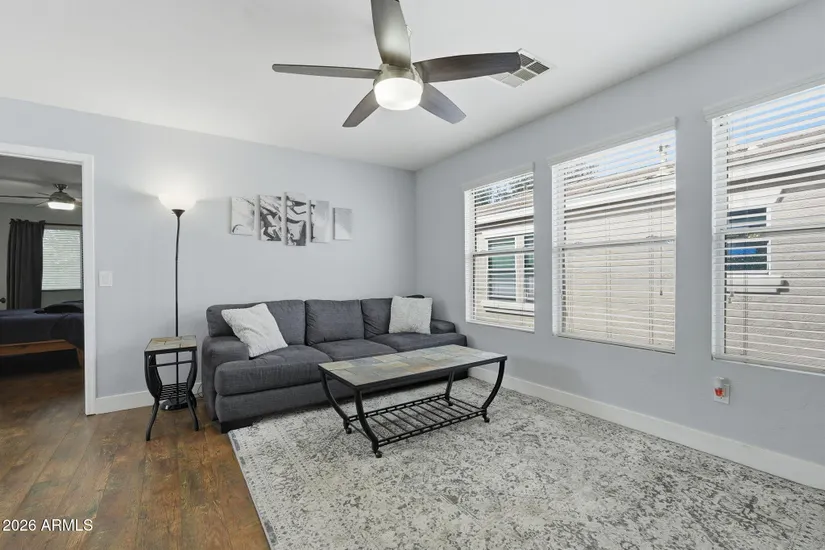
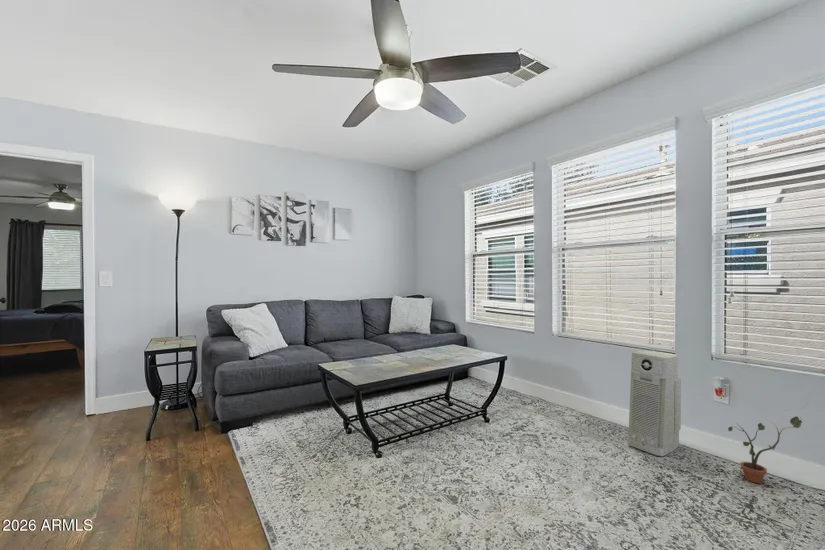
+ potted plant (761, 450)
+ air purifier (656, 398)
